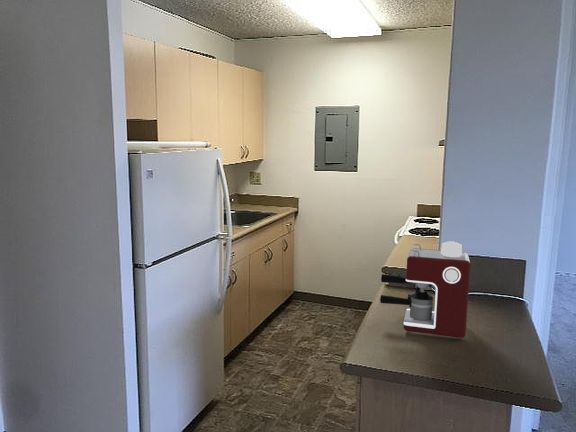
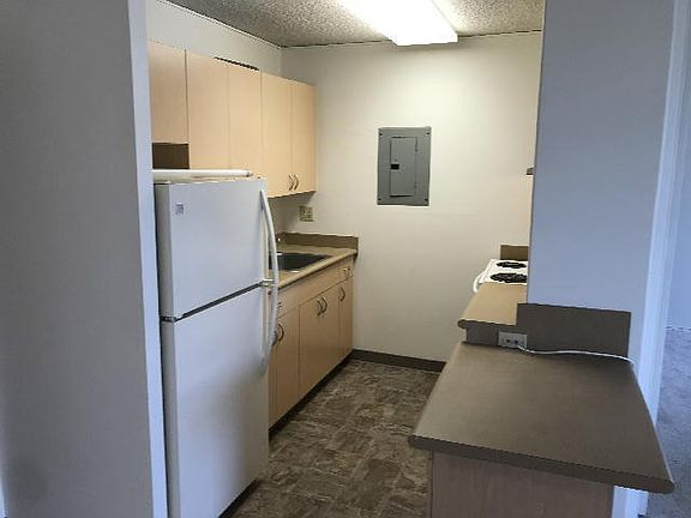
- coffee maker (422, 283)
